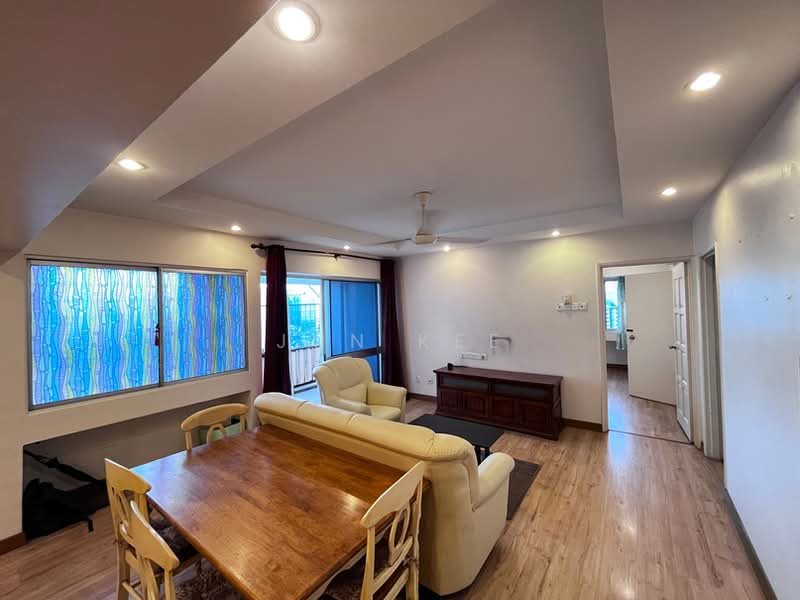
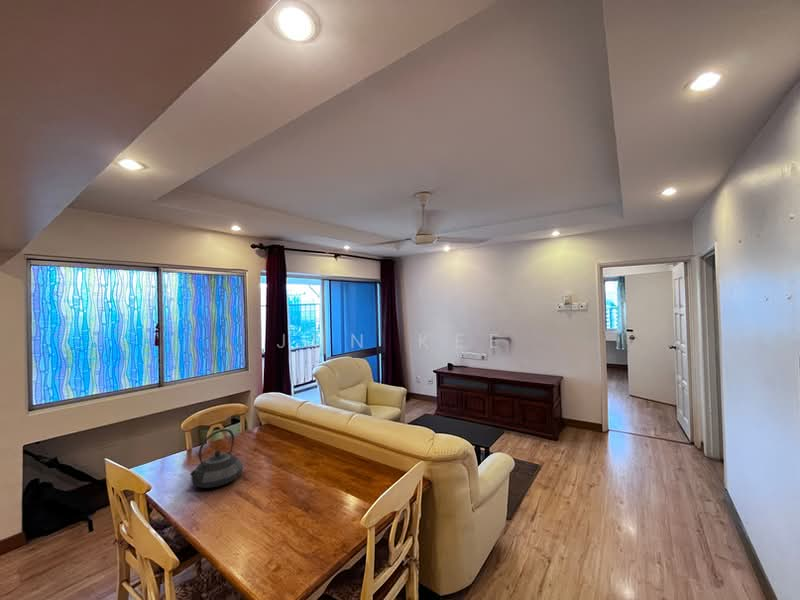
+ teapot (214, 457)
